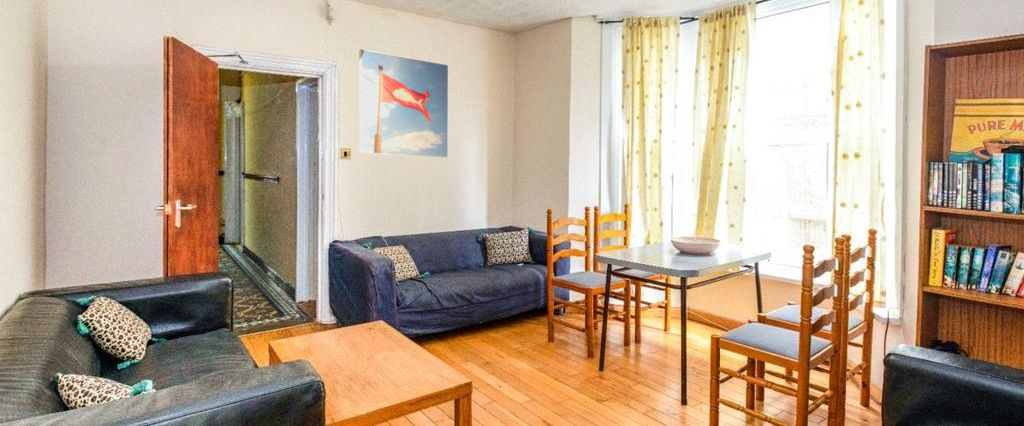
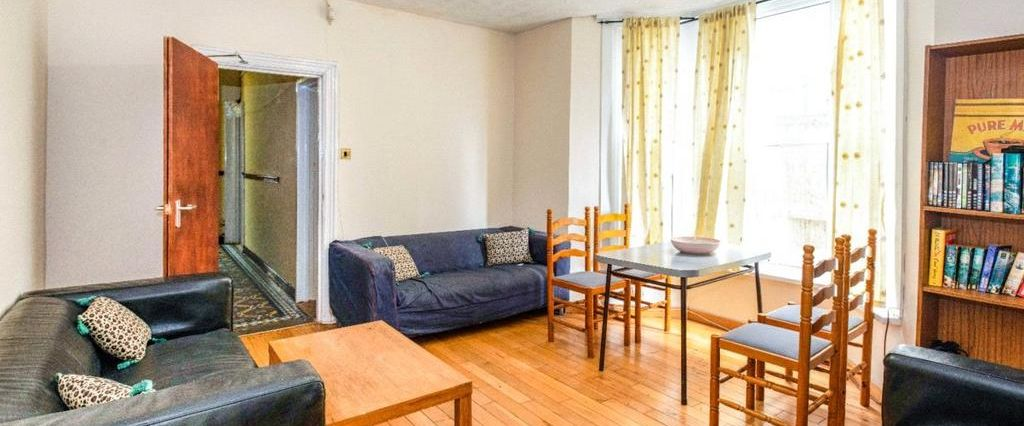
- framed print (406, 106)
